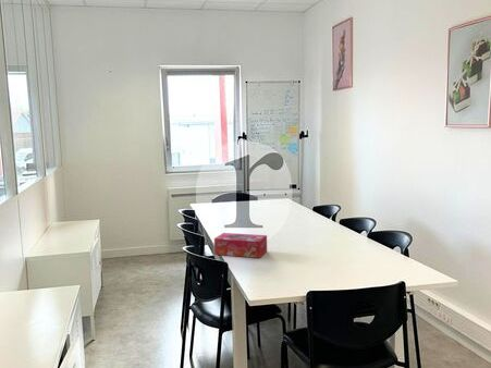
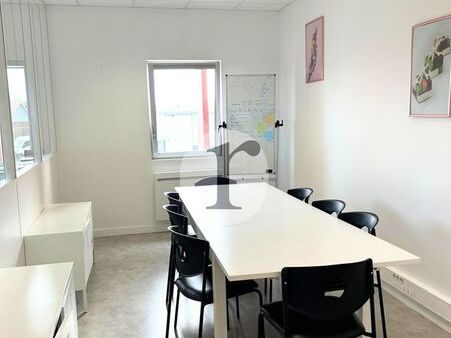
- tissue box (241, 244)
